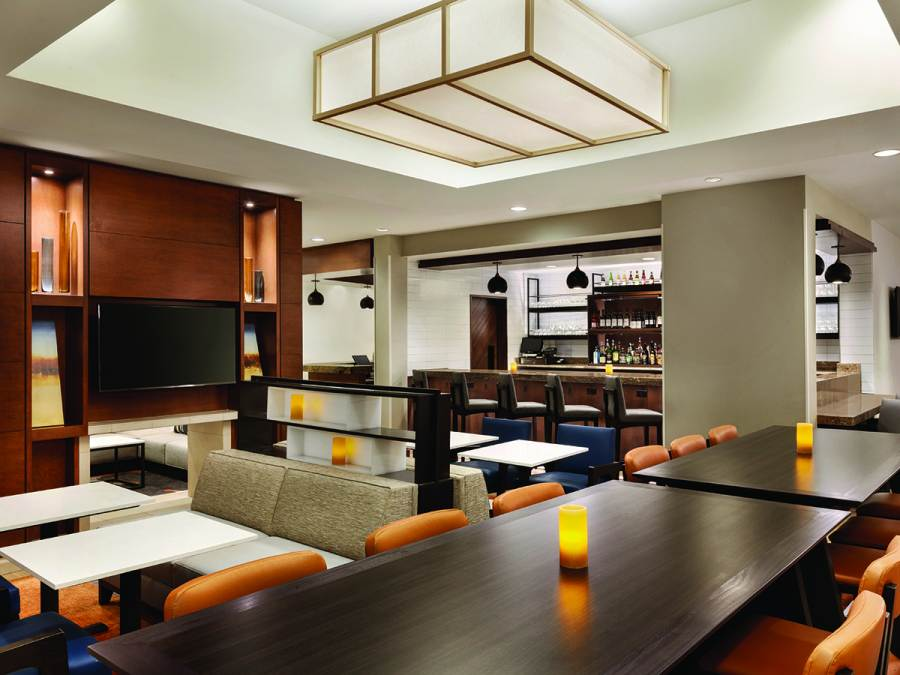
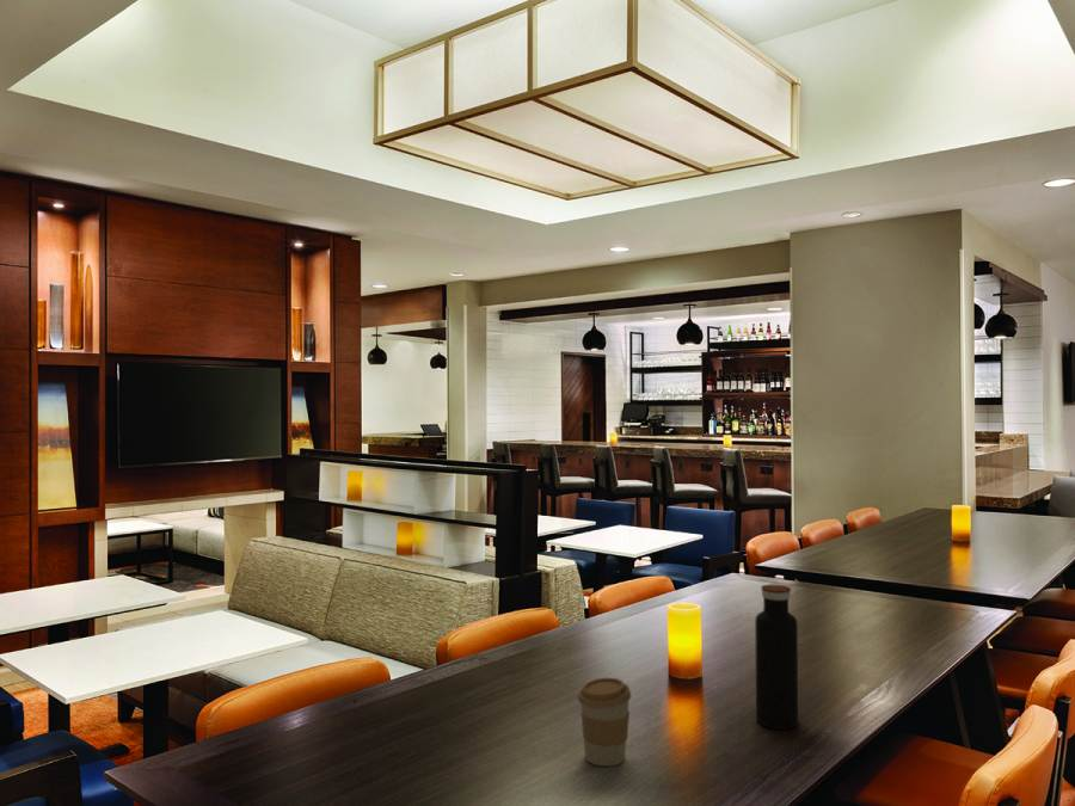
+ water bottle (776, 654)
+ coffee cup (604, 720)
